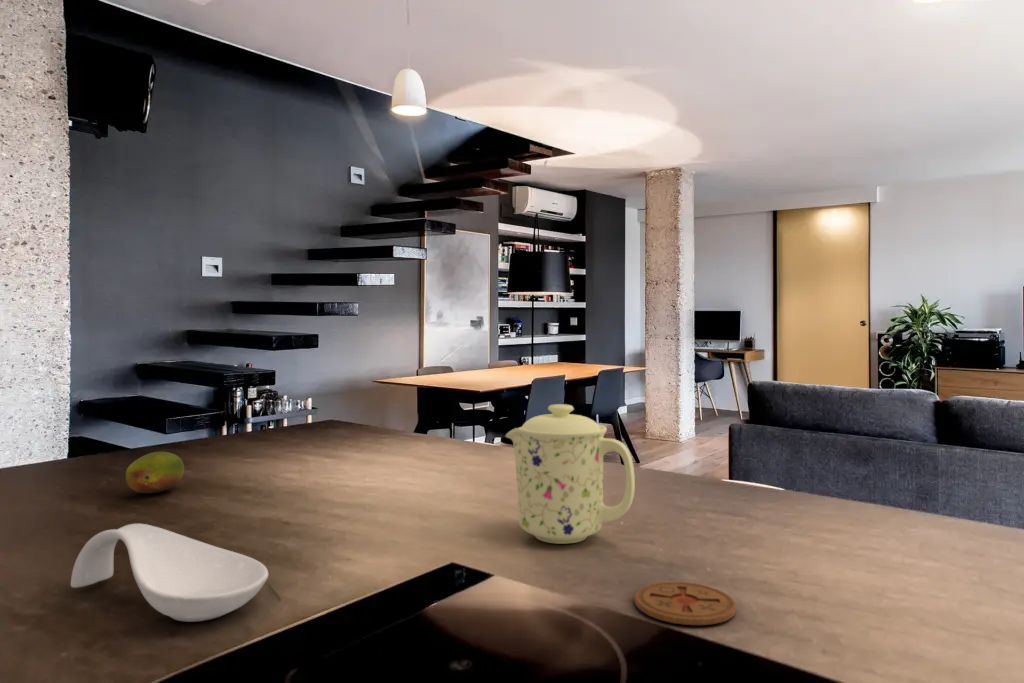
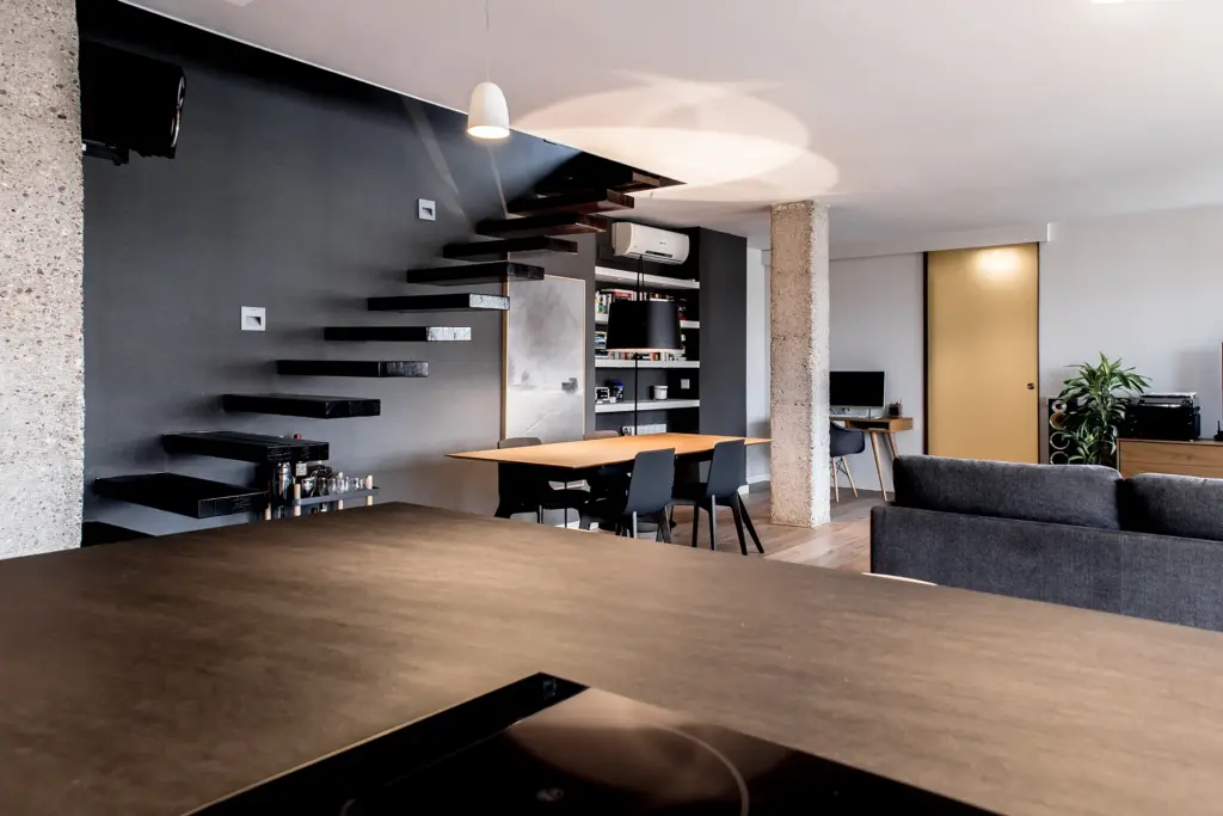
- mug (567, 471)
- spoon rest (163, 567)
- coaster (684, 601)
- fruit (157, 471)
